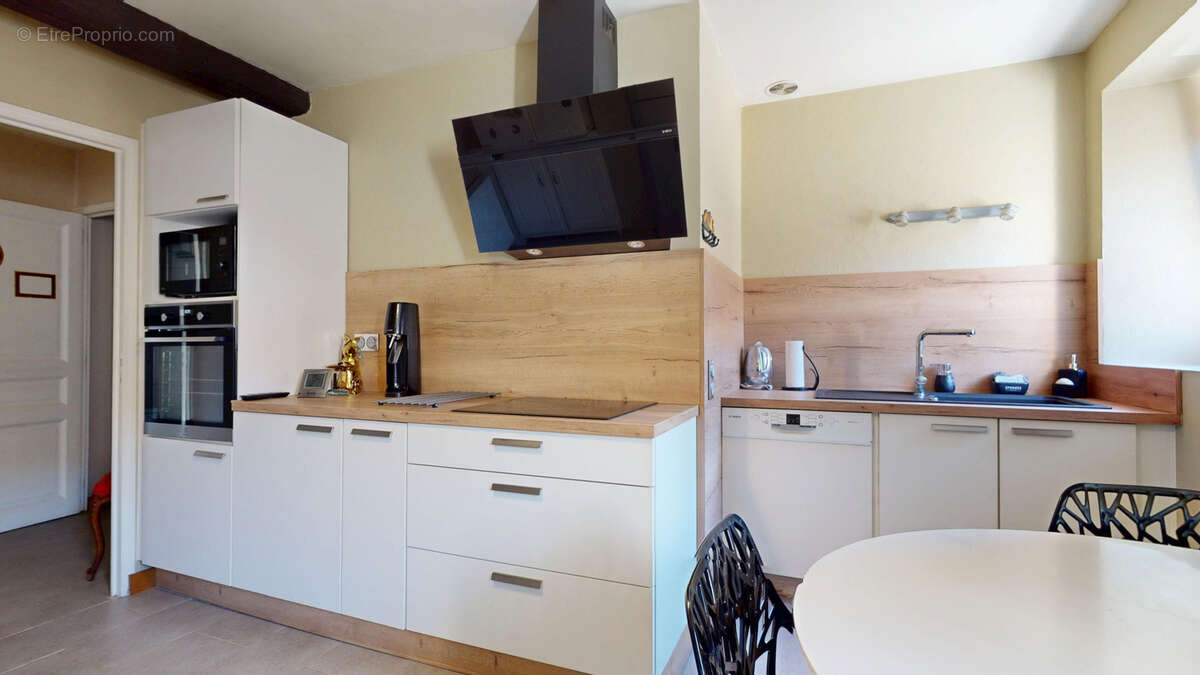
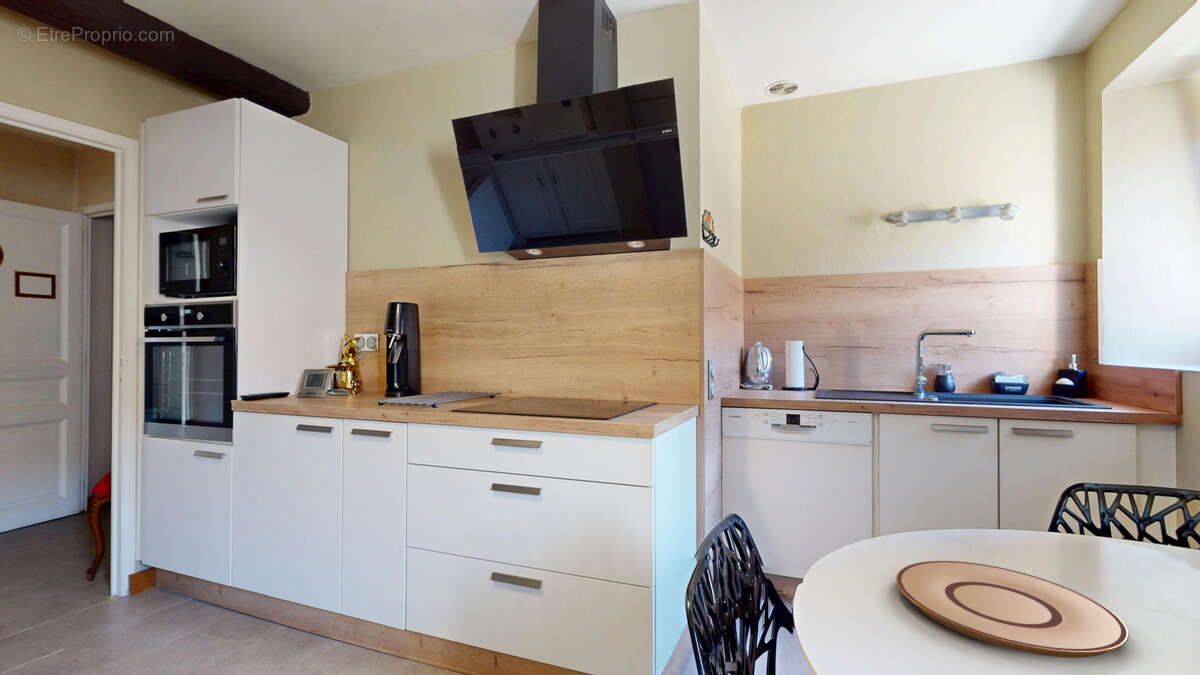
+ plate (1000, 603)
